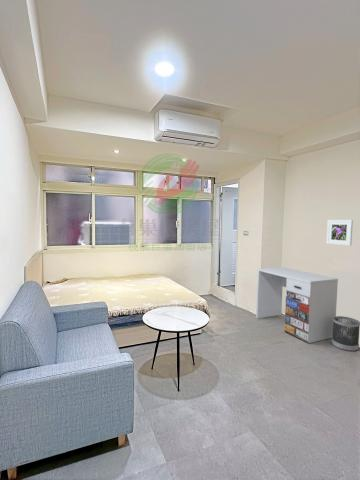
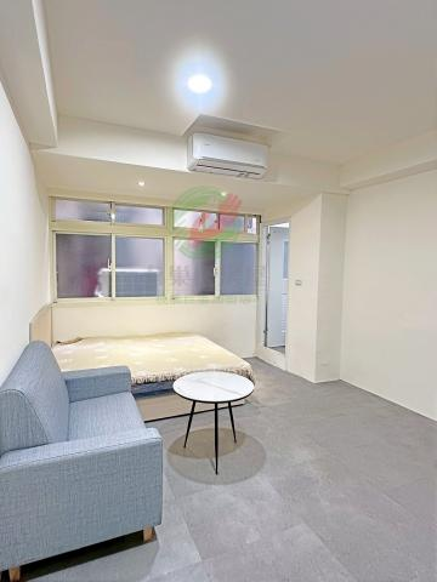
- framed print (339, 232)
- desk (292, 300)
- wastebasket (345, 333)
